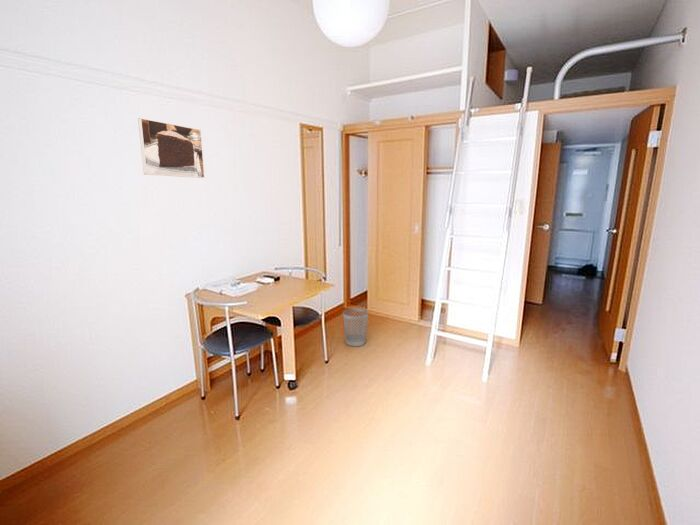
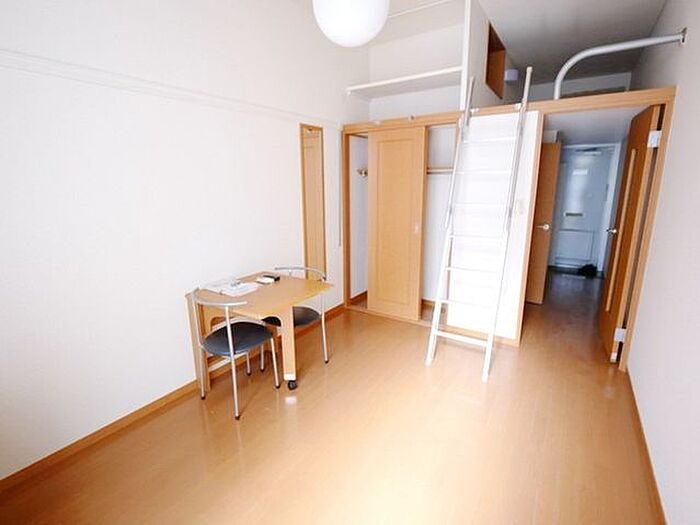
- wastebasket (355, 327)
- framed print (174, 150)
